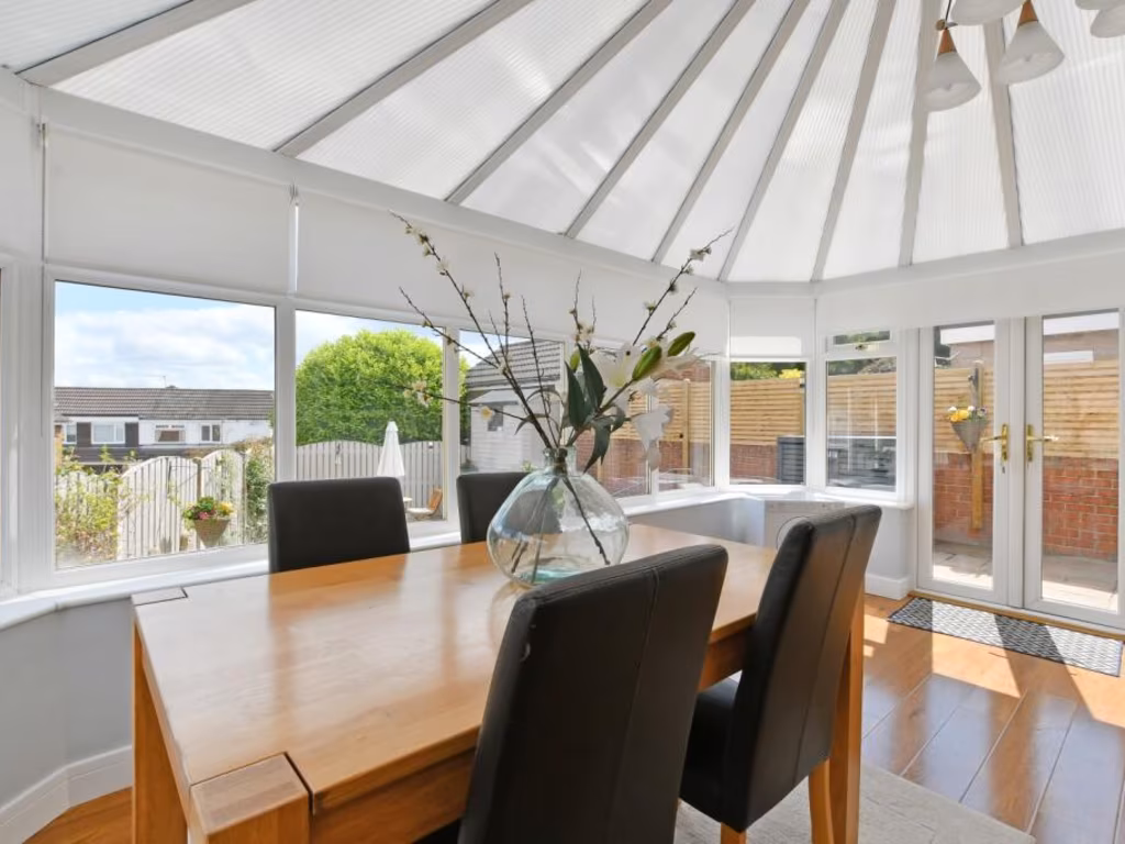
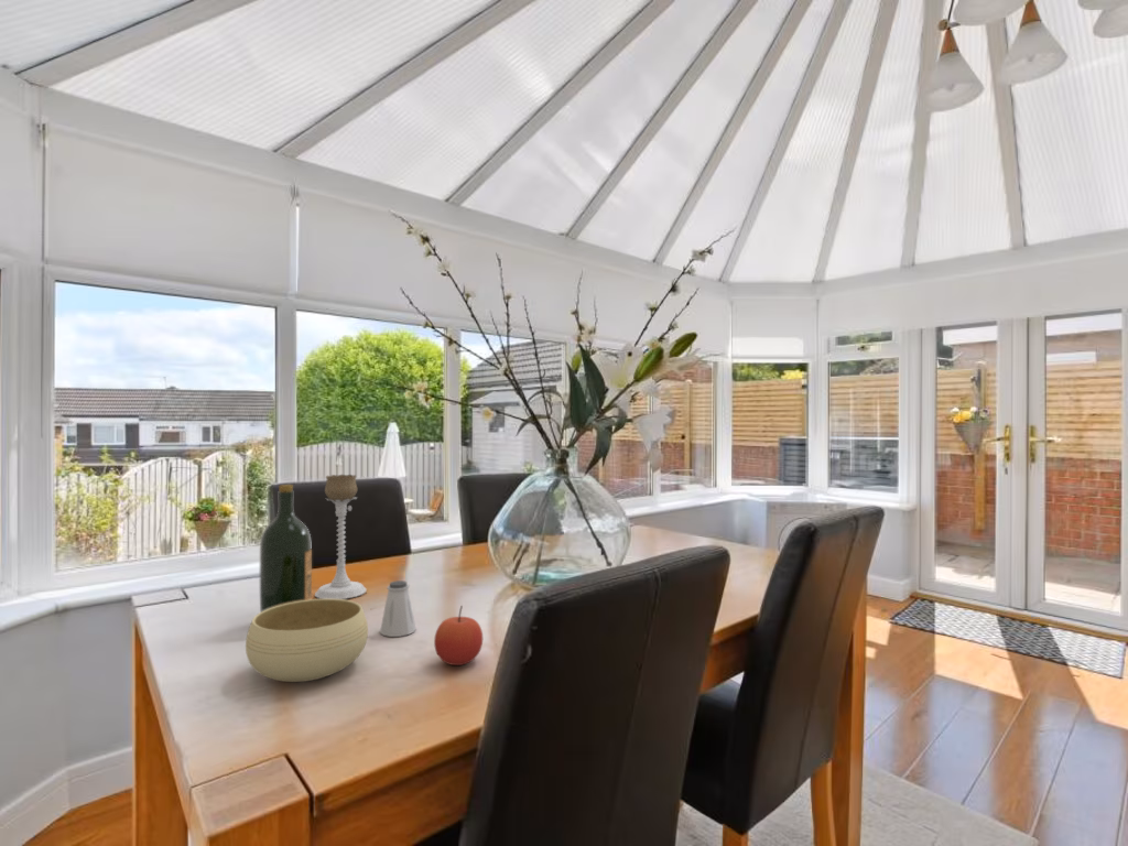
+ candle holder (340, 533)
+ bowl (308, 641)
+ saltshaker (398, 606)
+ apple (458, 633)
+ wine bottle (285, 553)
